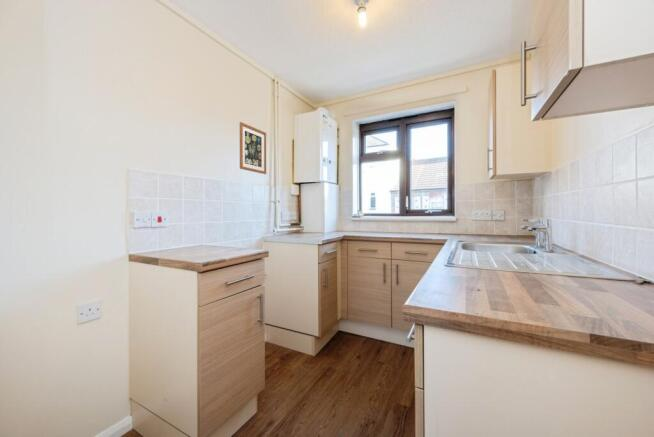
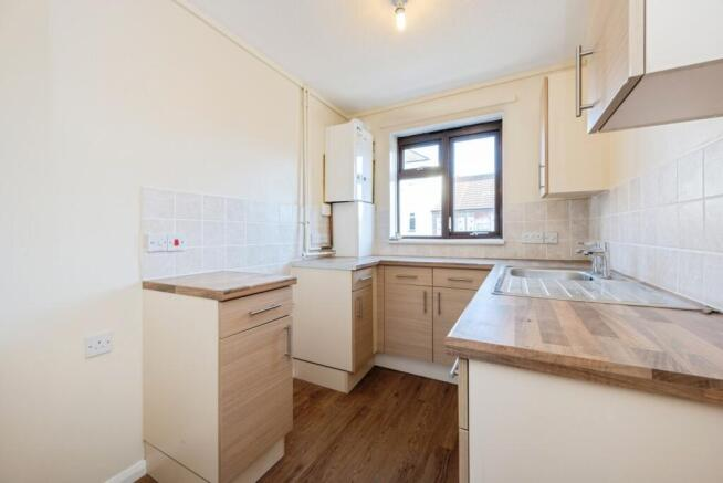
- wall art (253, 149)
